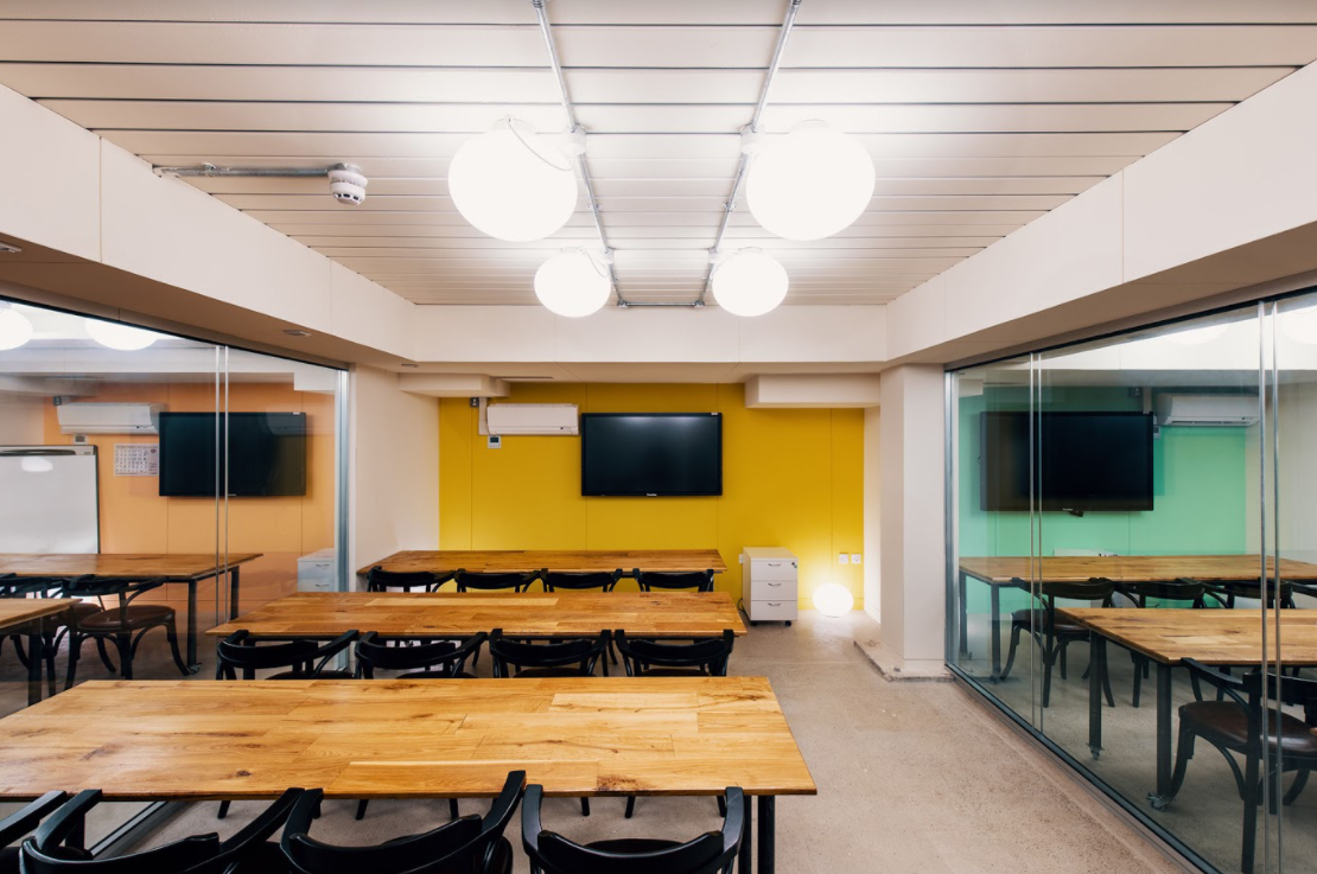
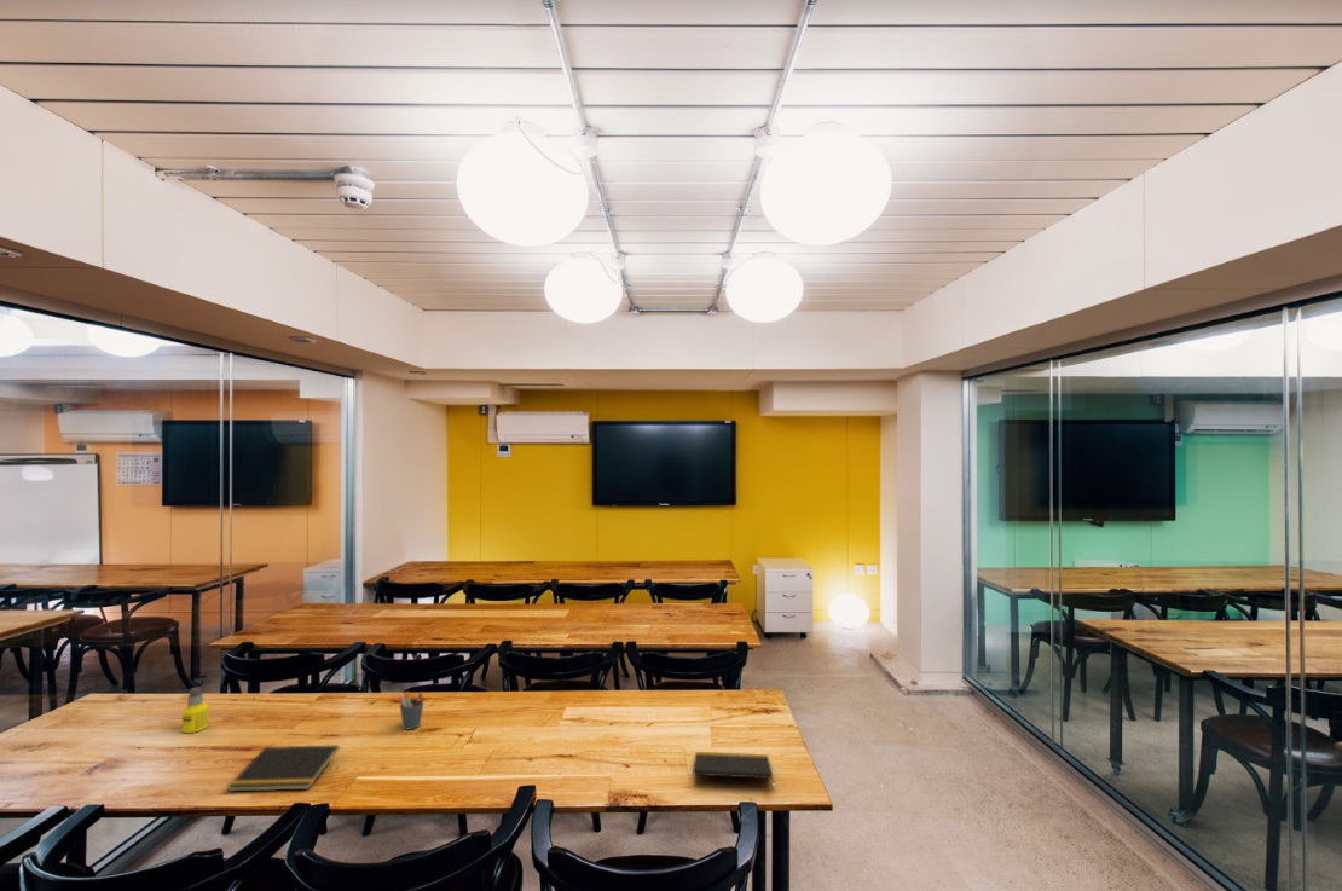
+ bottle (195, 708)
+ pen holder (411, 707)
+ notepad (731, 764)
+ notepad (285, 766)
